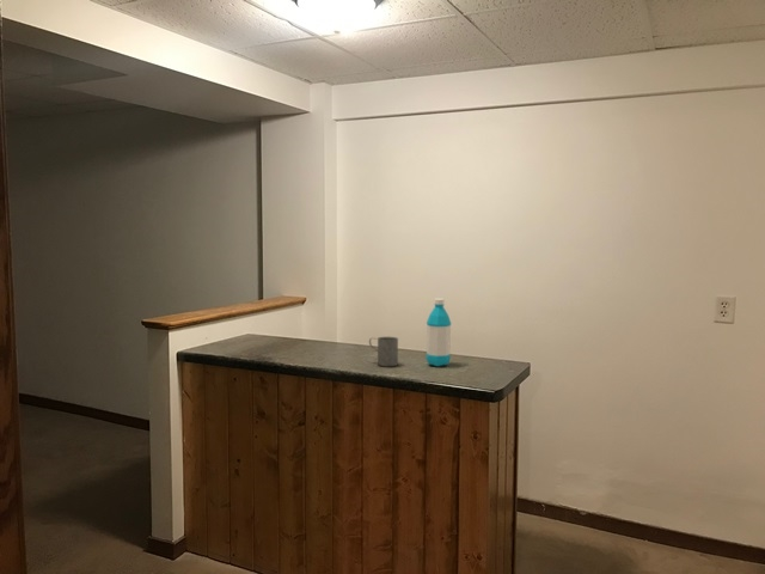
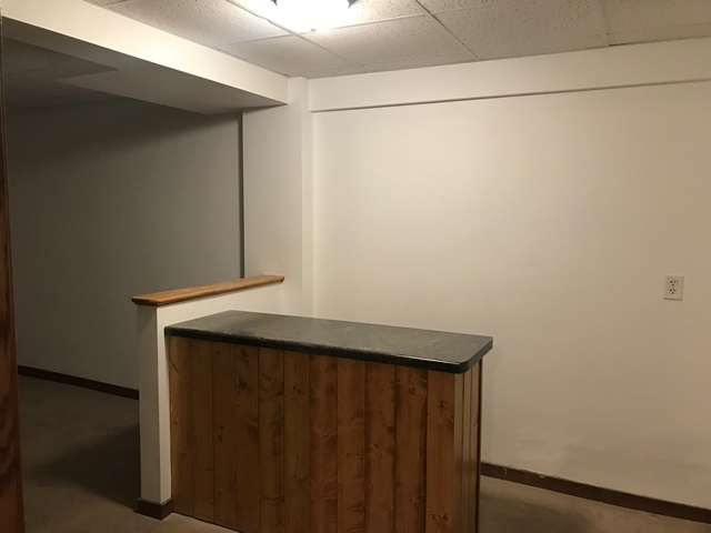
- mug (382, 350)
- water bottle (439, 331)
